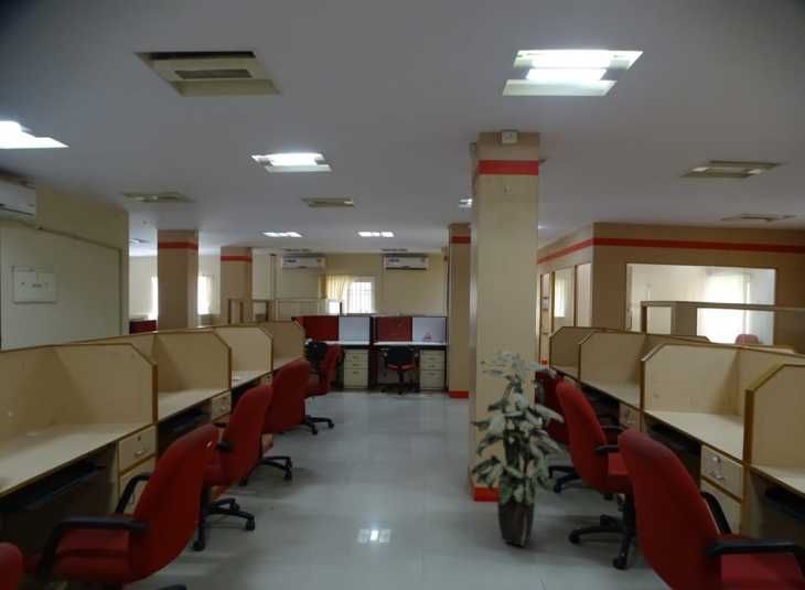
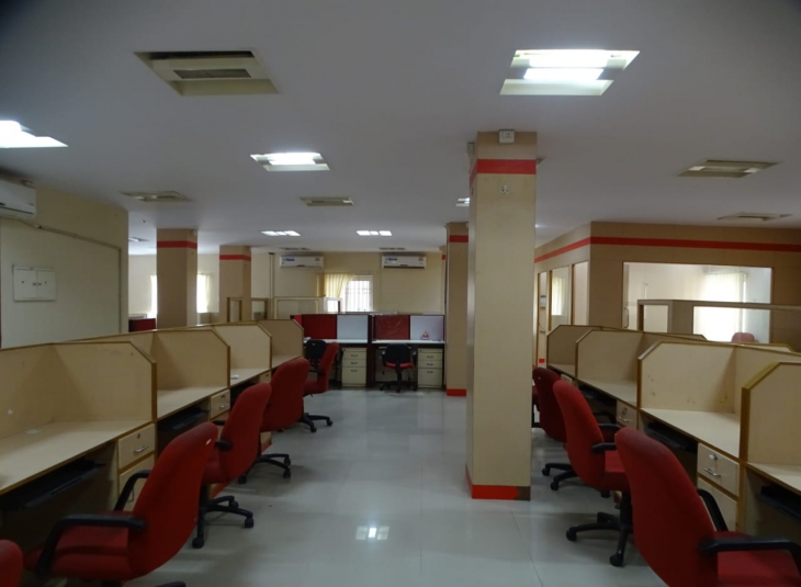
- indoor plant (513, 441)
